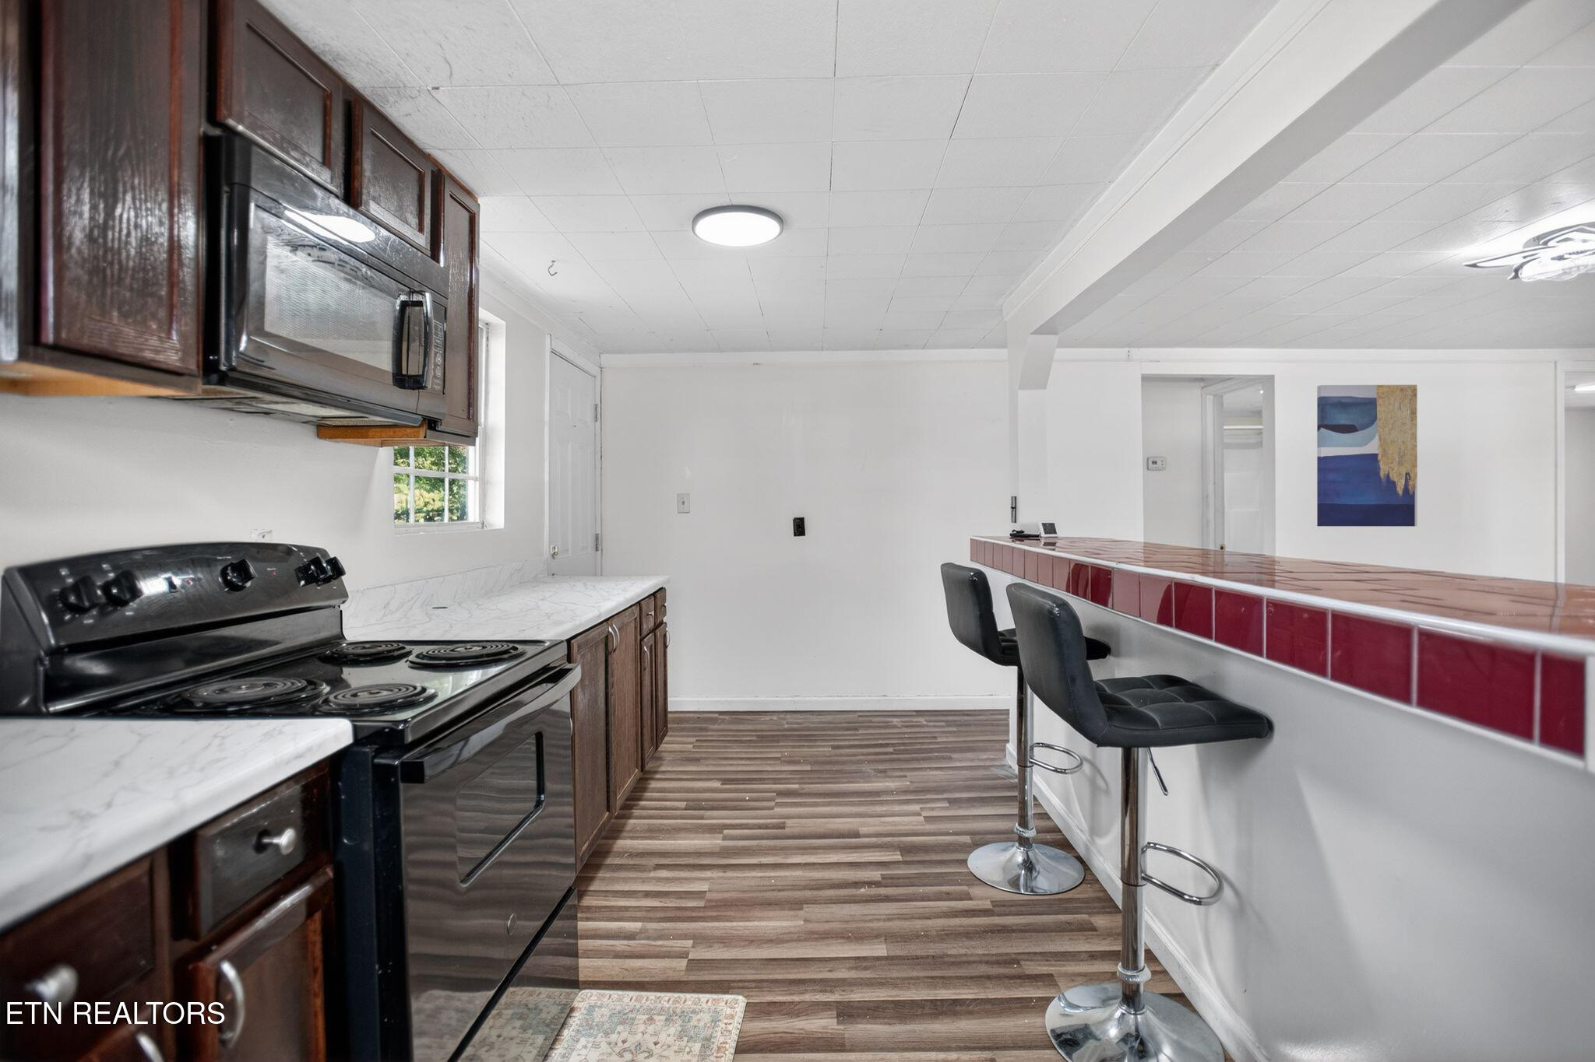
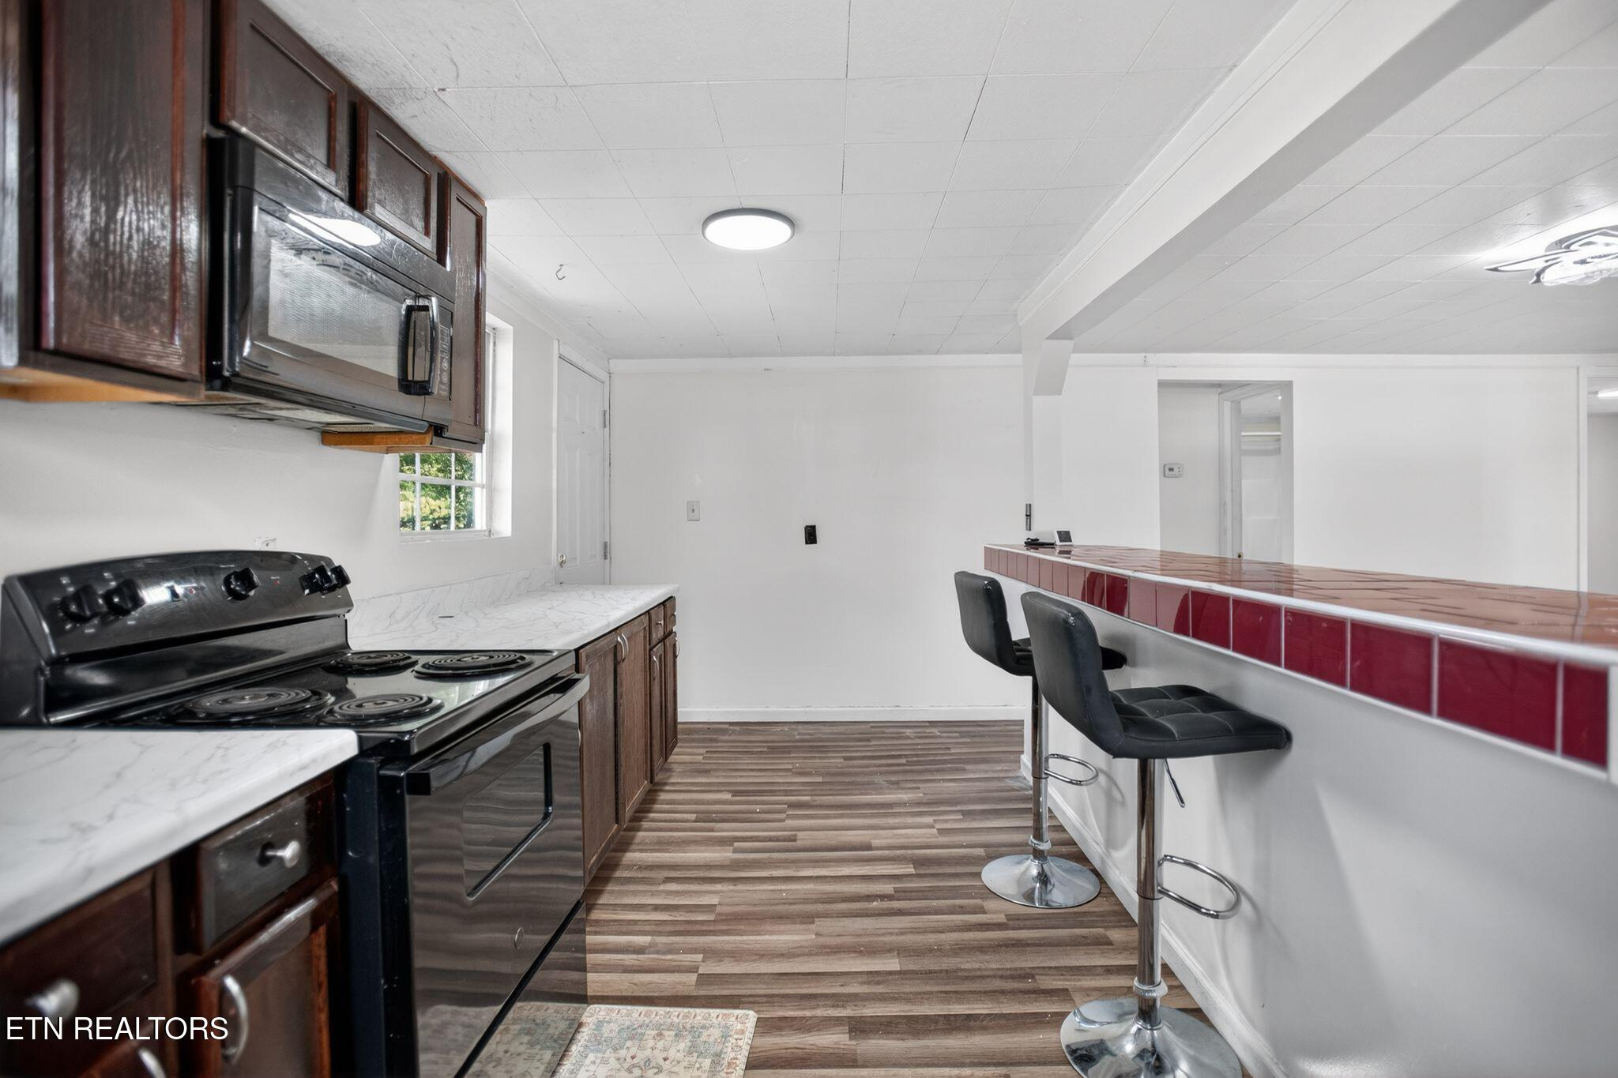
- wall art (1367, 455)
